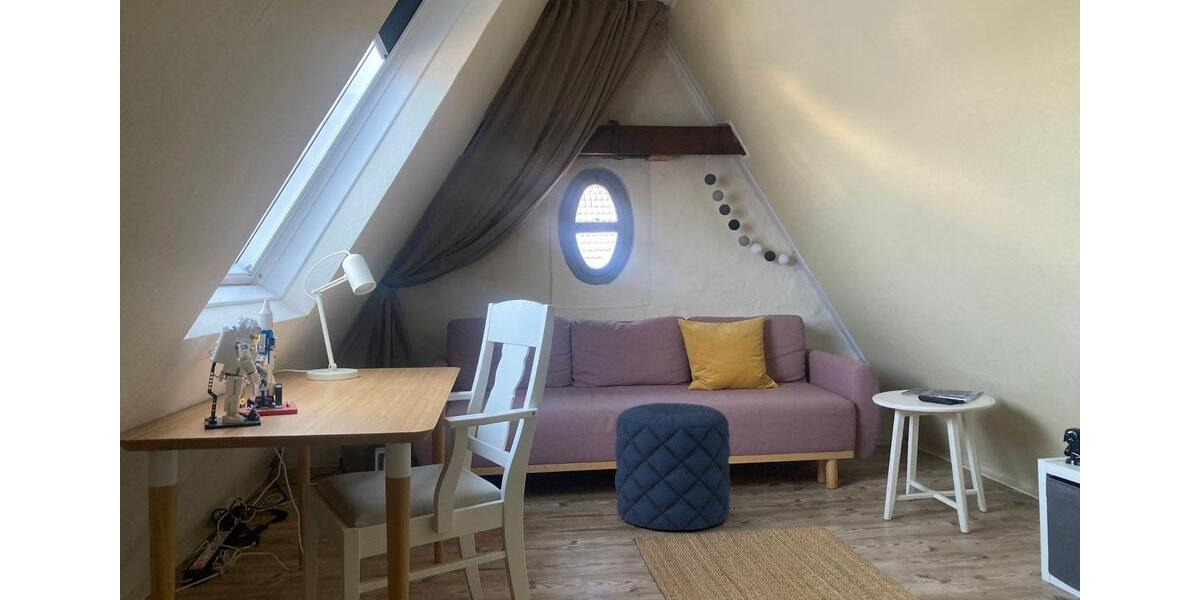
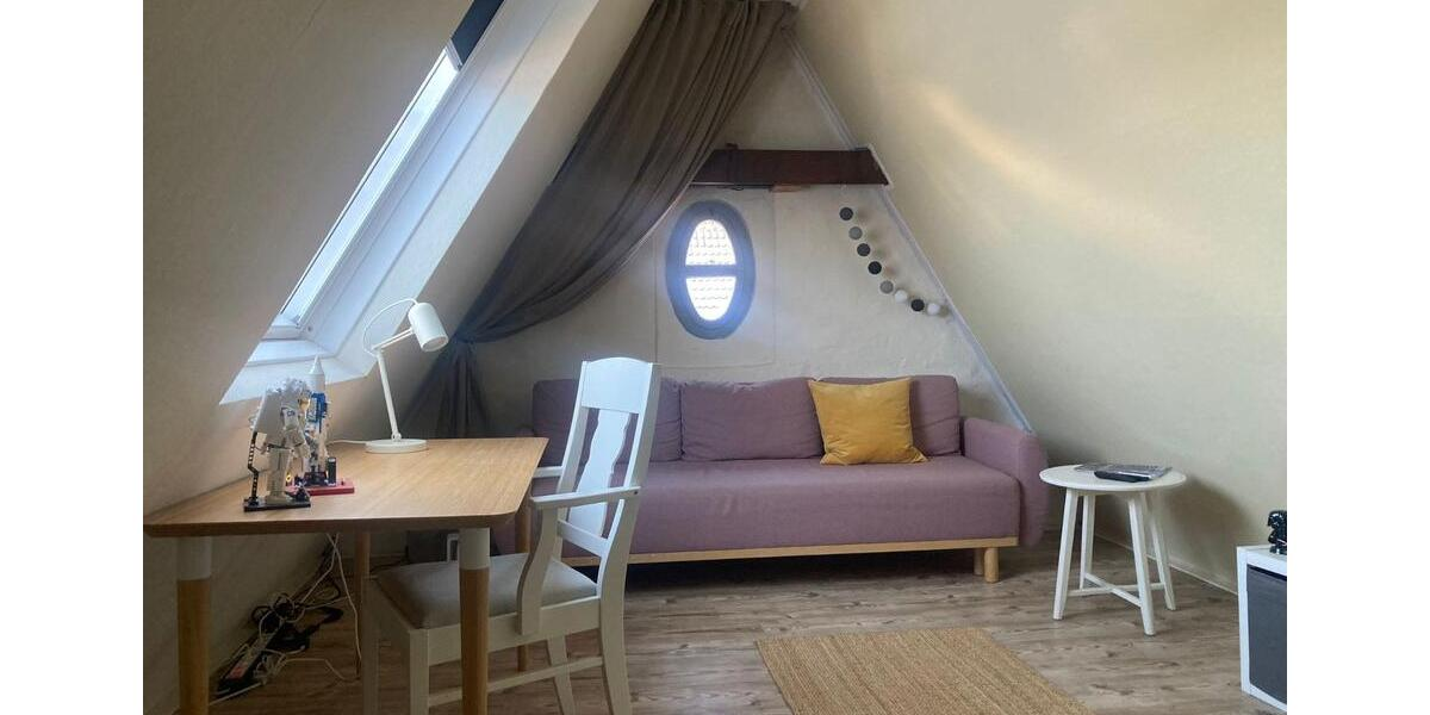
- pouf (671, 461)
